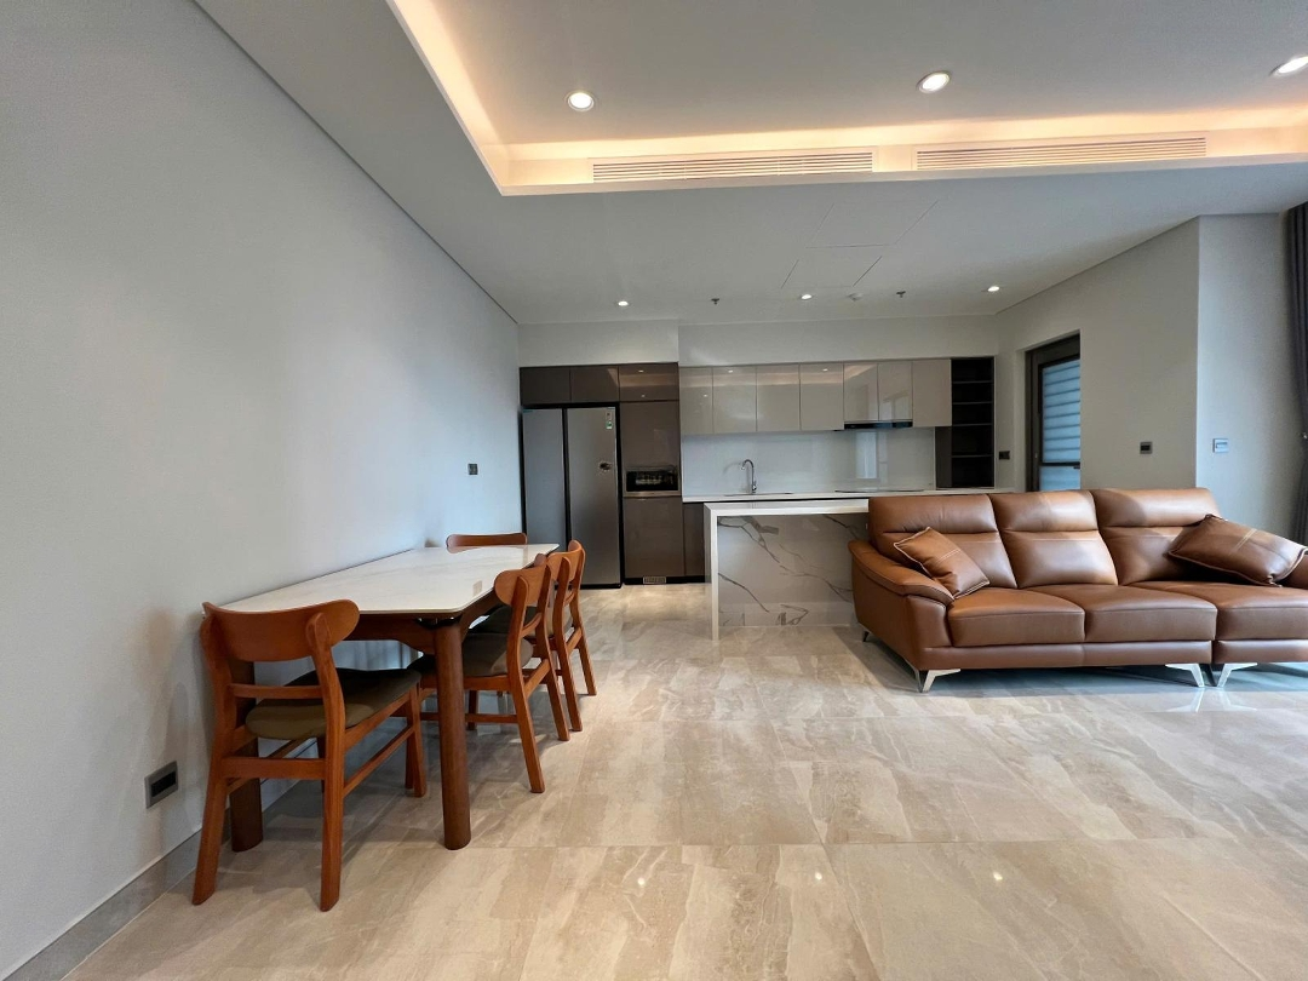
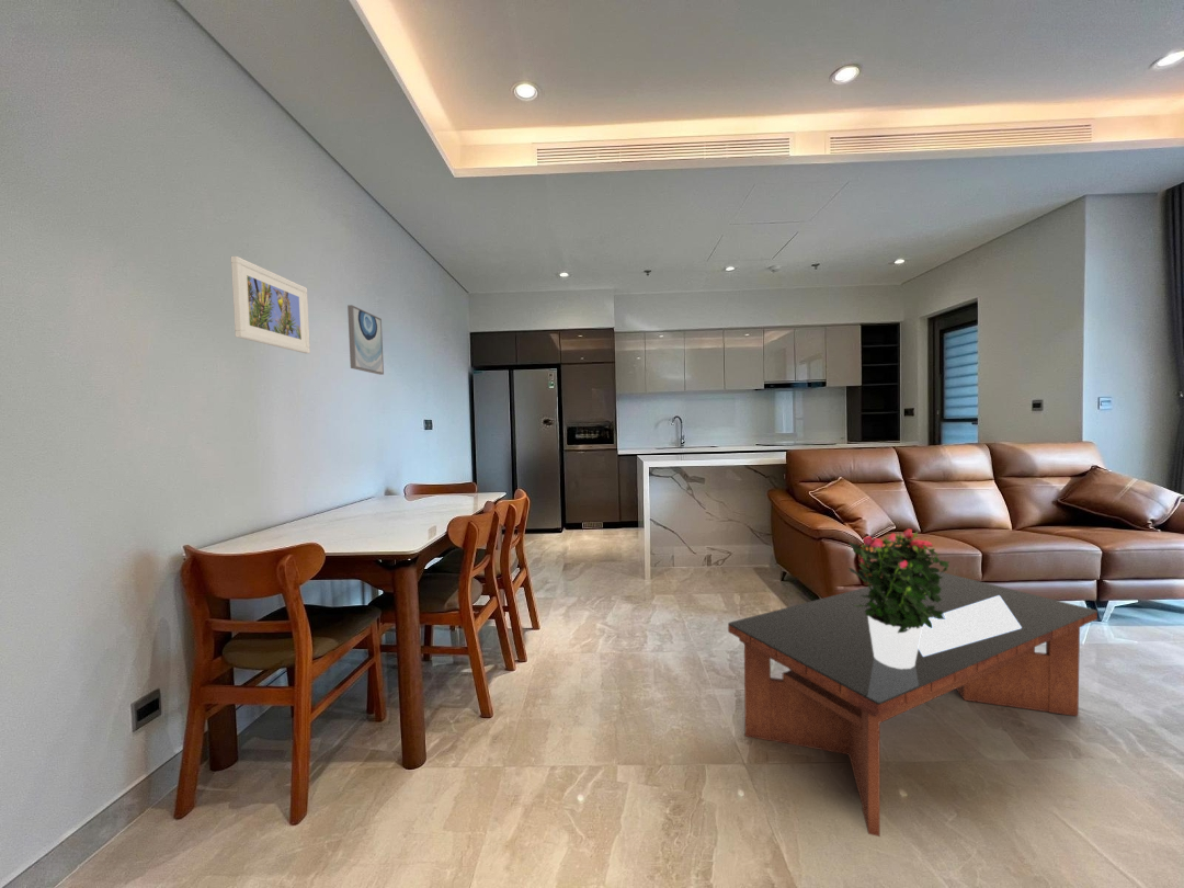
+ wall art (366, 342)
+ coffee table (913, 670)
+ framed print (274, 309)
+ potted flower (896, 595)
